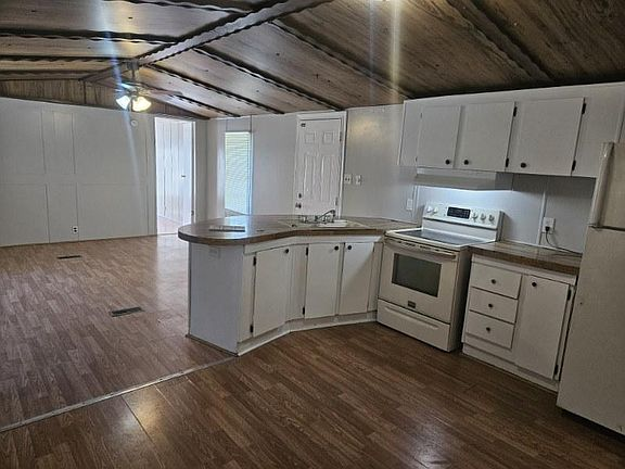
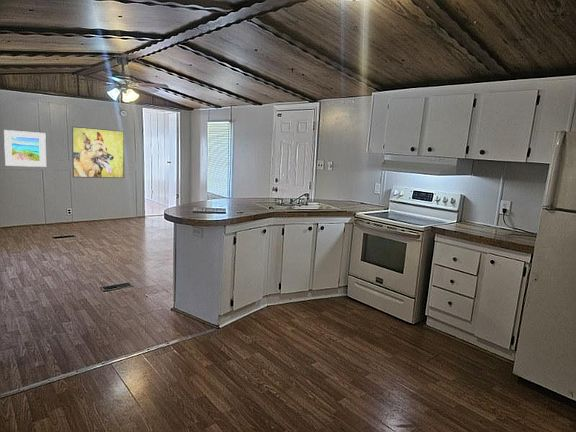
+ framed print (25, 149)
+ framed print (99, 153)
